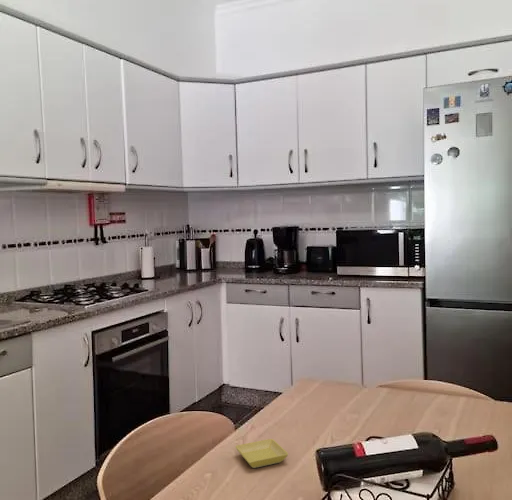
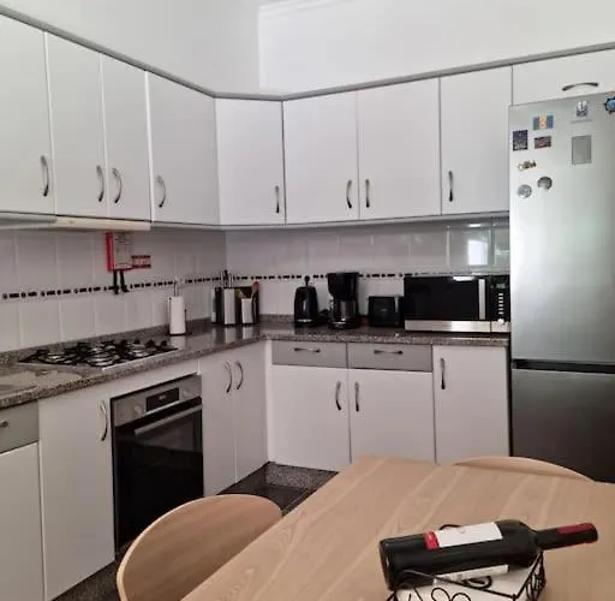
- saucer (261, 454)
